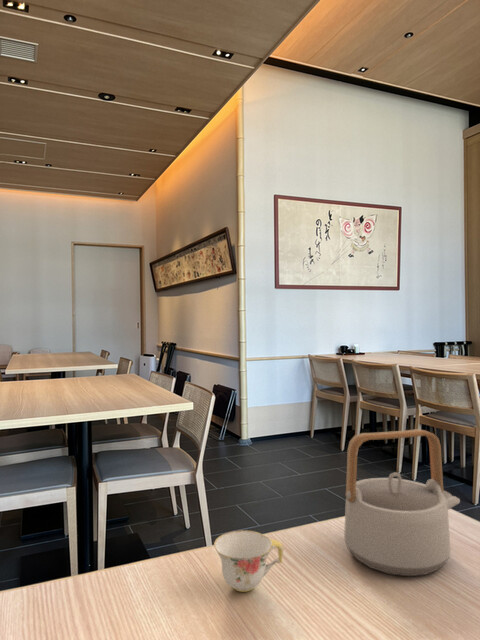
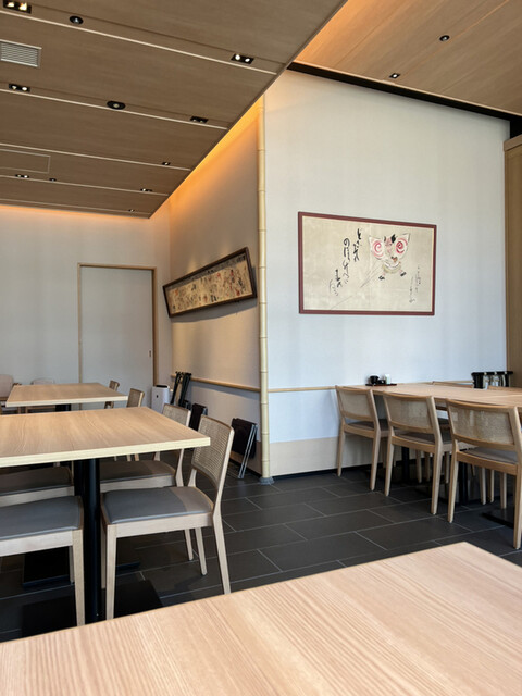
- teacup (249, 564)
- teapot (403, 491)
